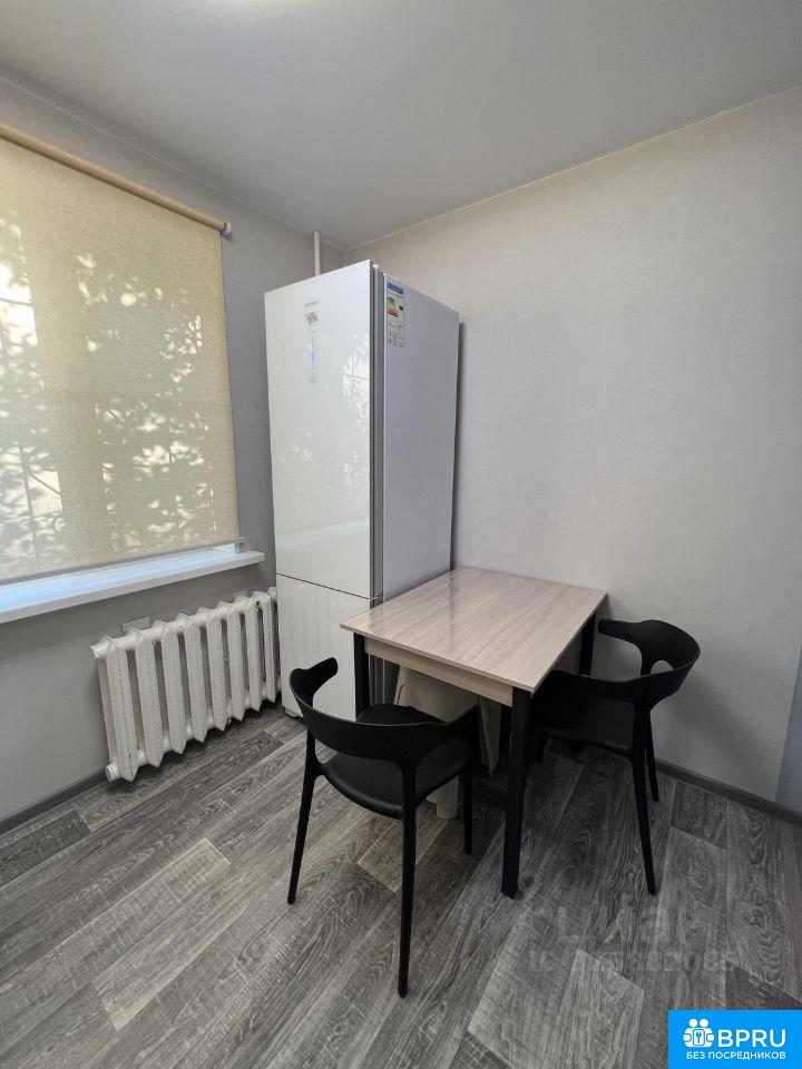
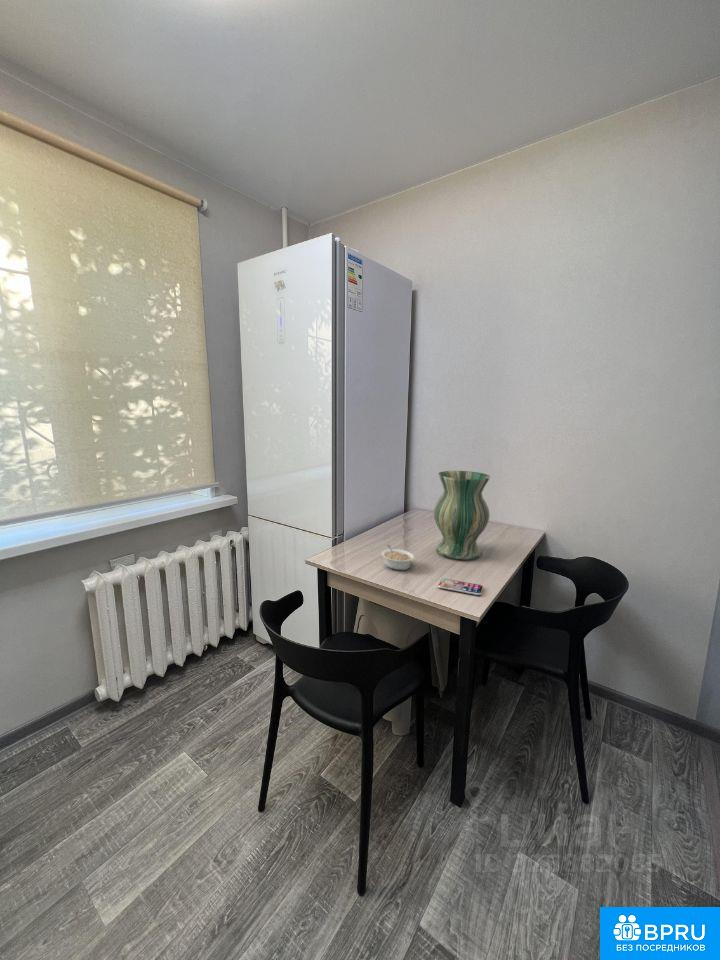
+ vase (461, 514)
+ smartphone (460, 586)
+ legume (396, 559)
